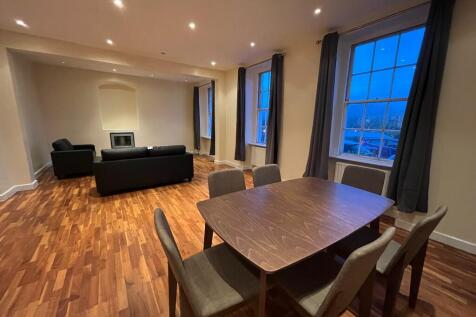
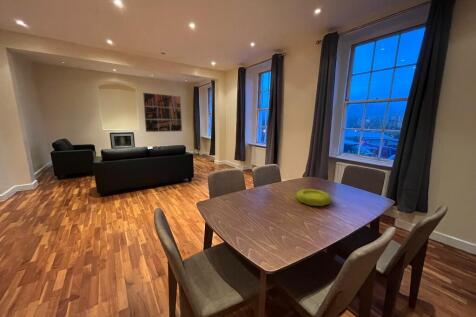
+ wall art (163, 113)
+ bowl (312, 196)
